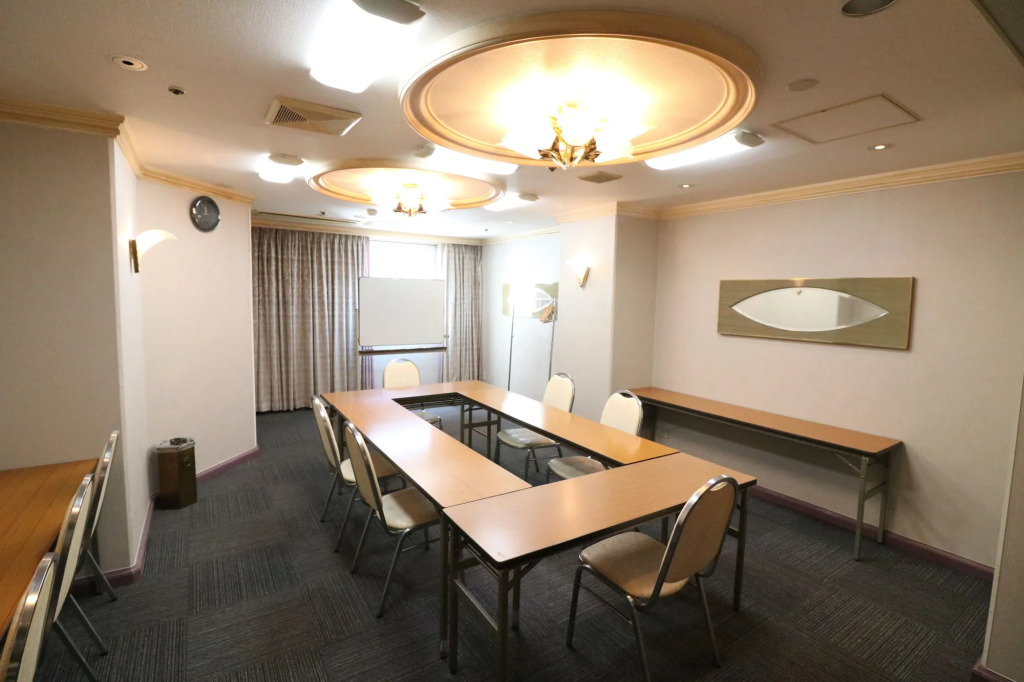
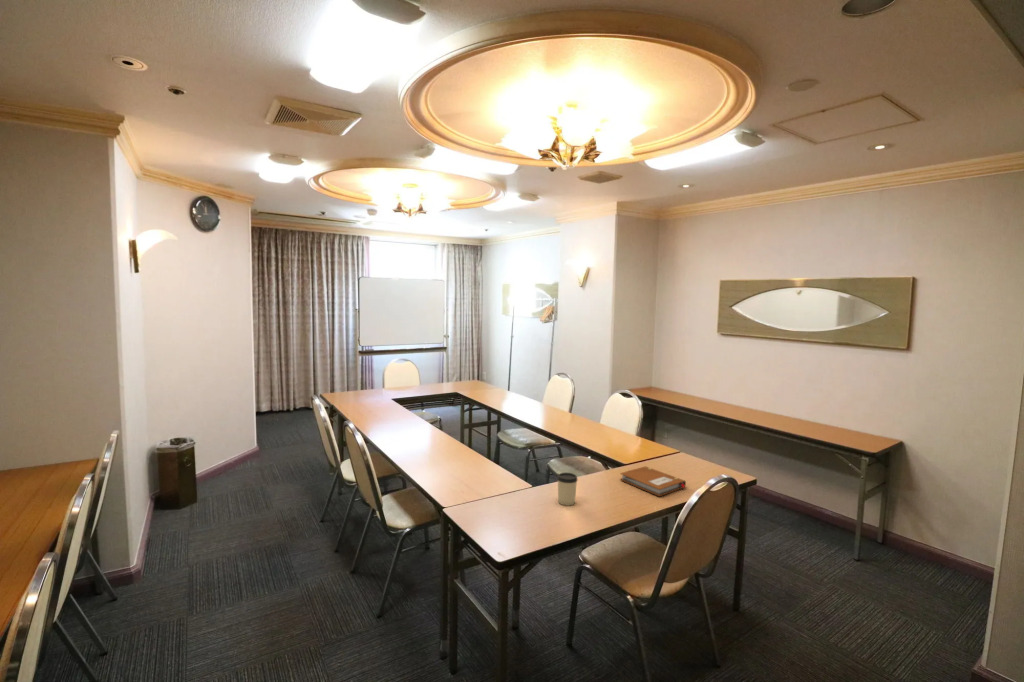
+ notebook (653, 480)
+ cup (566, 488)
